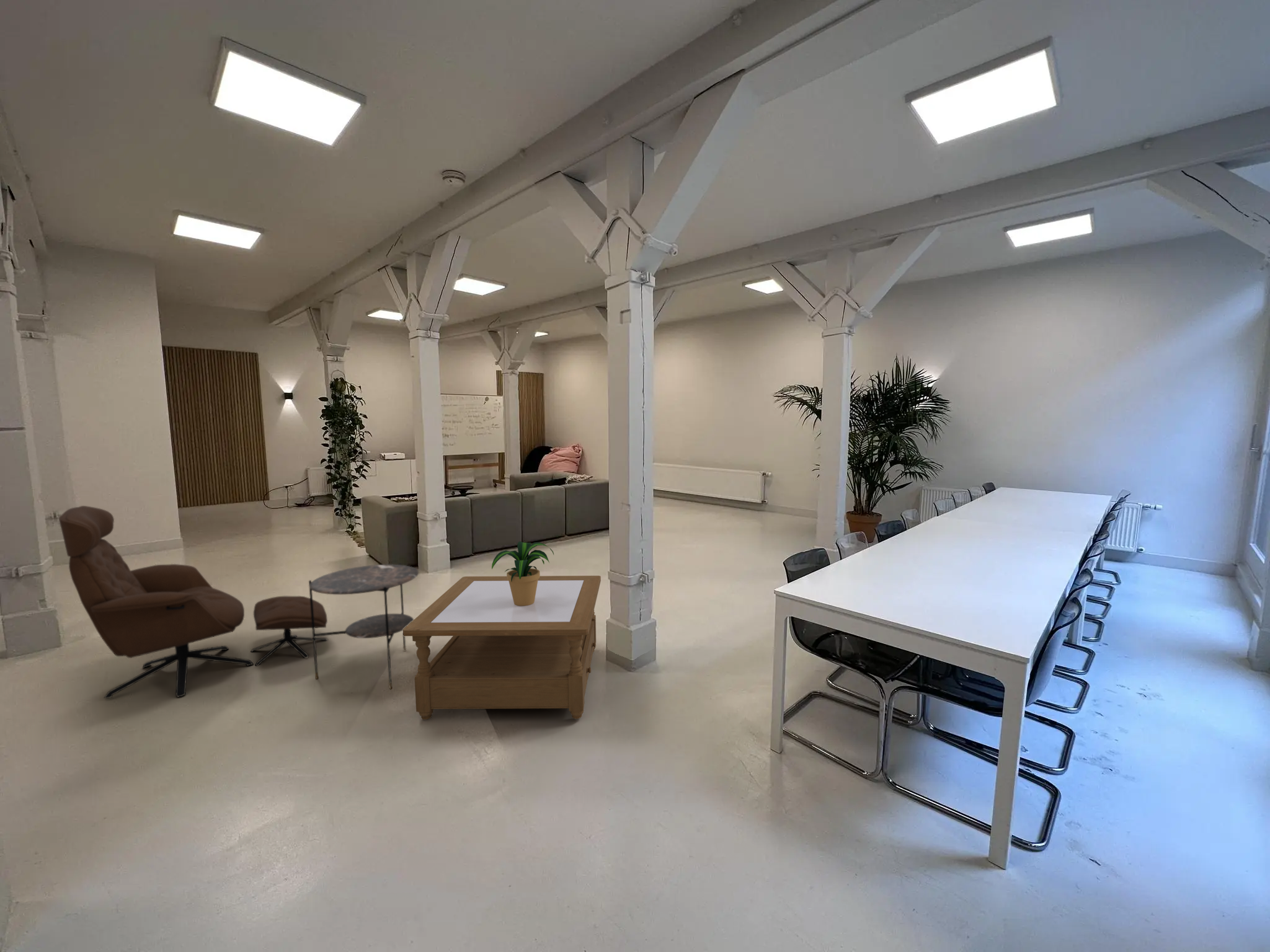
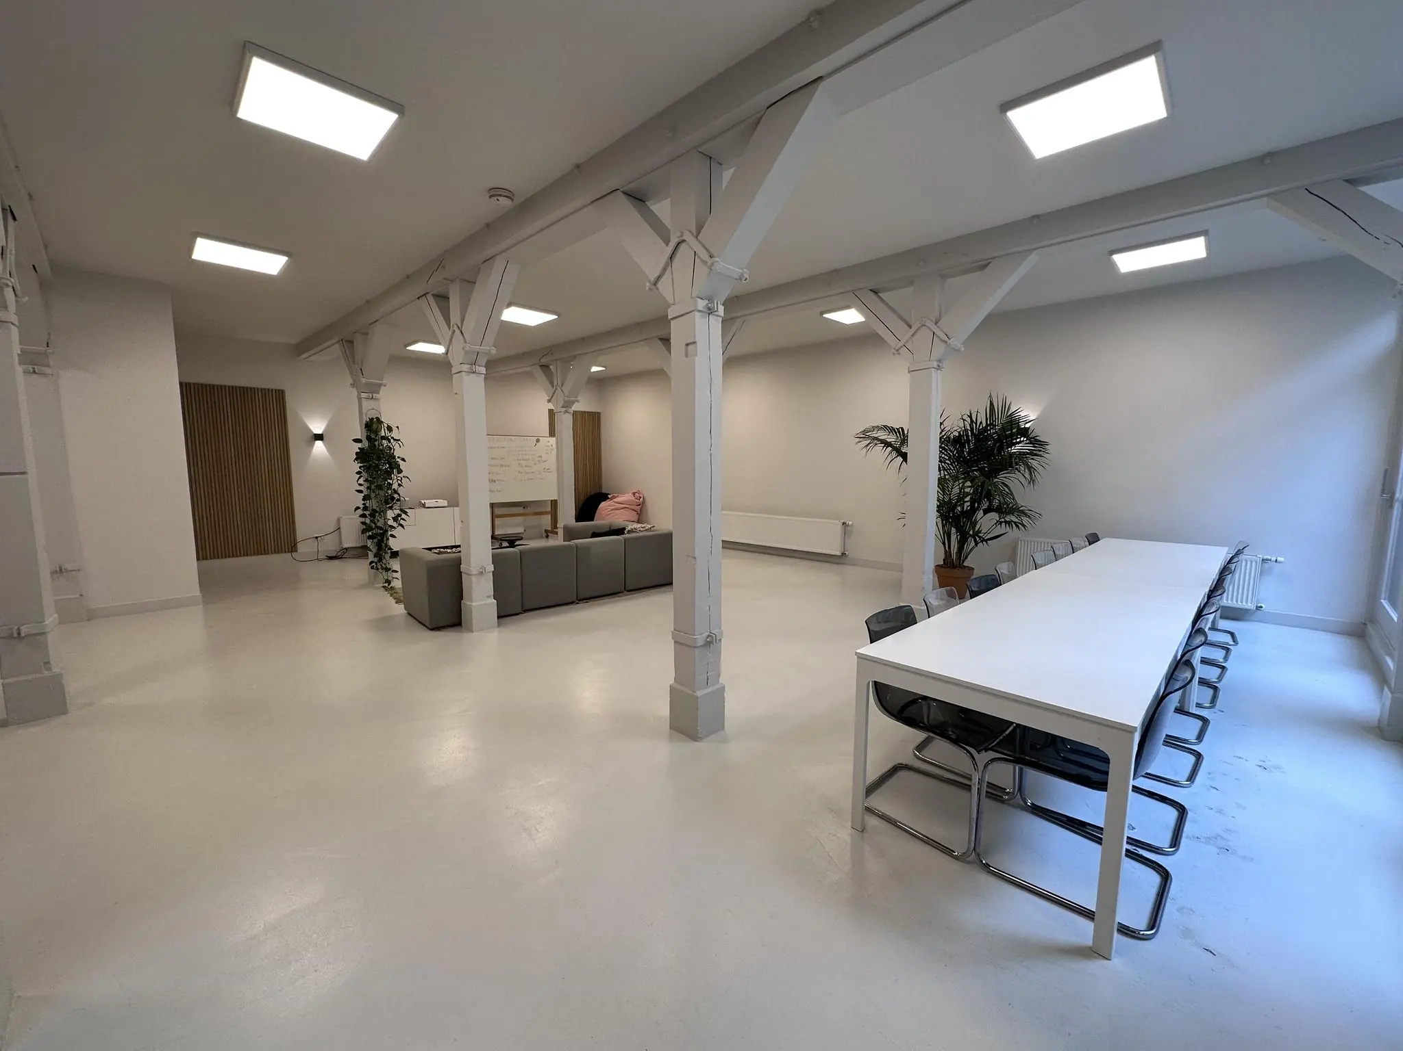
- coffee table (517, 640)
- side table (367, 624)
- potted plant (523, 573)
- lounge chair (206, 584)
